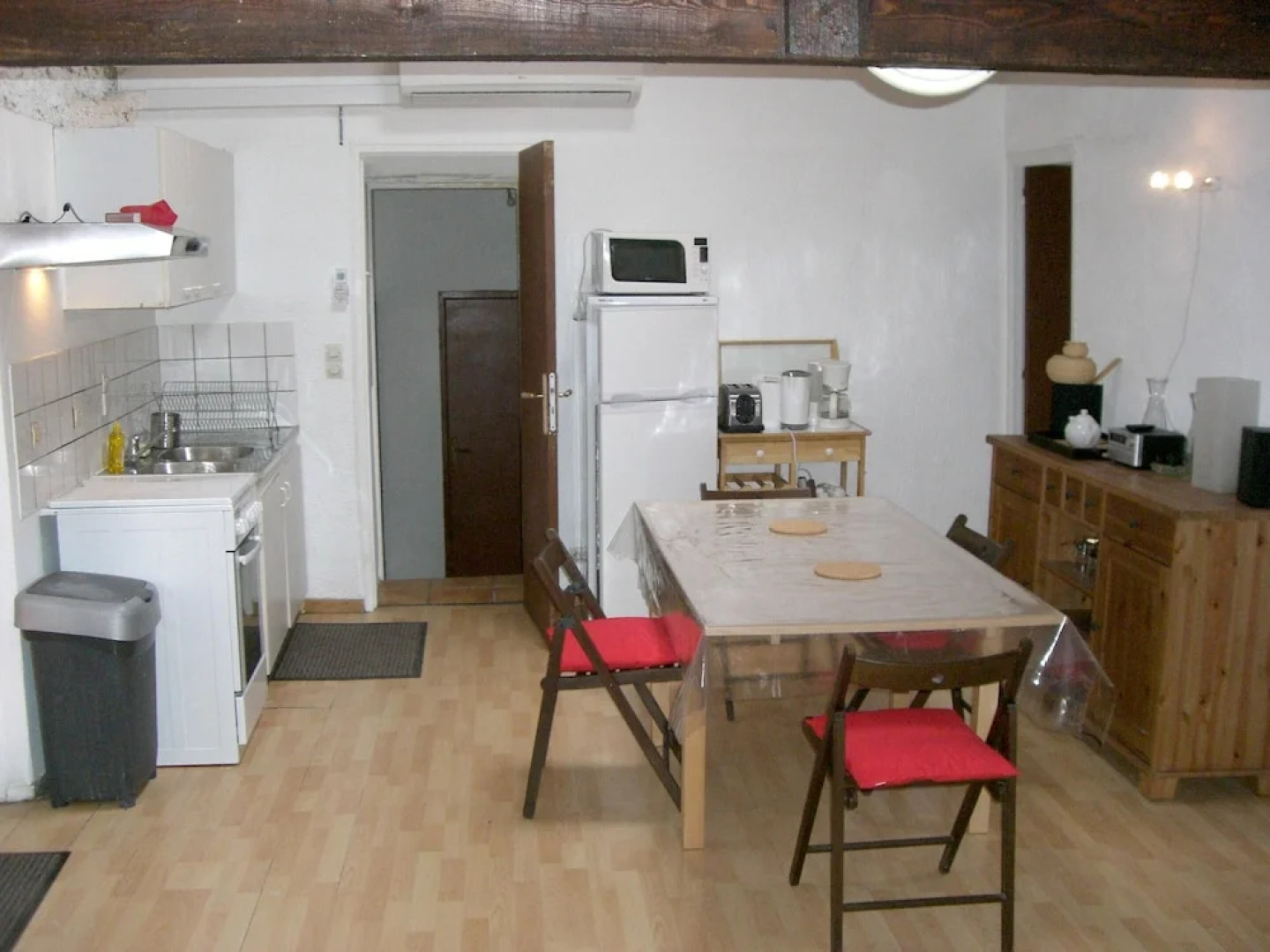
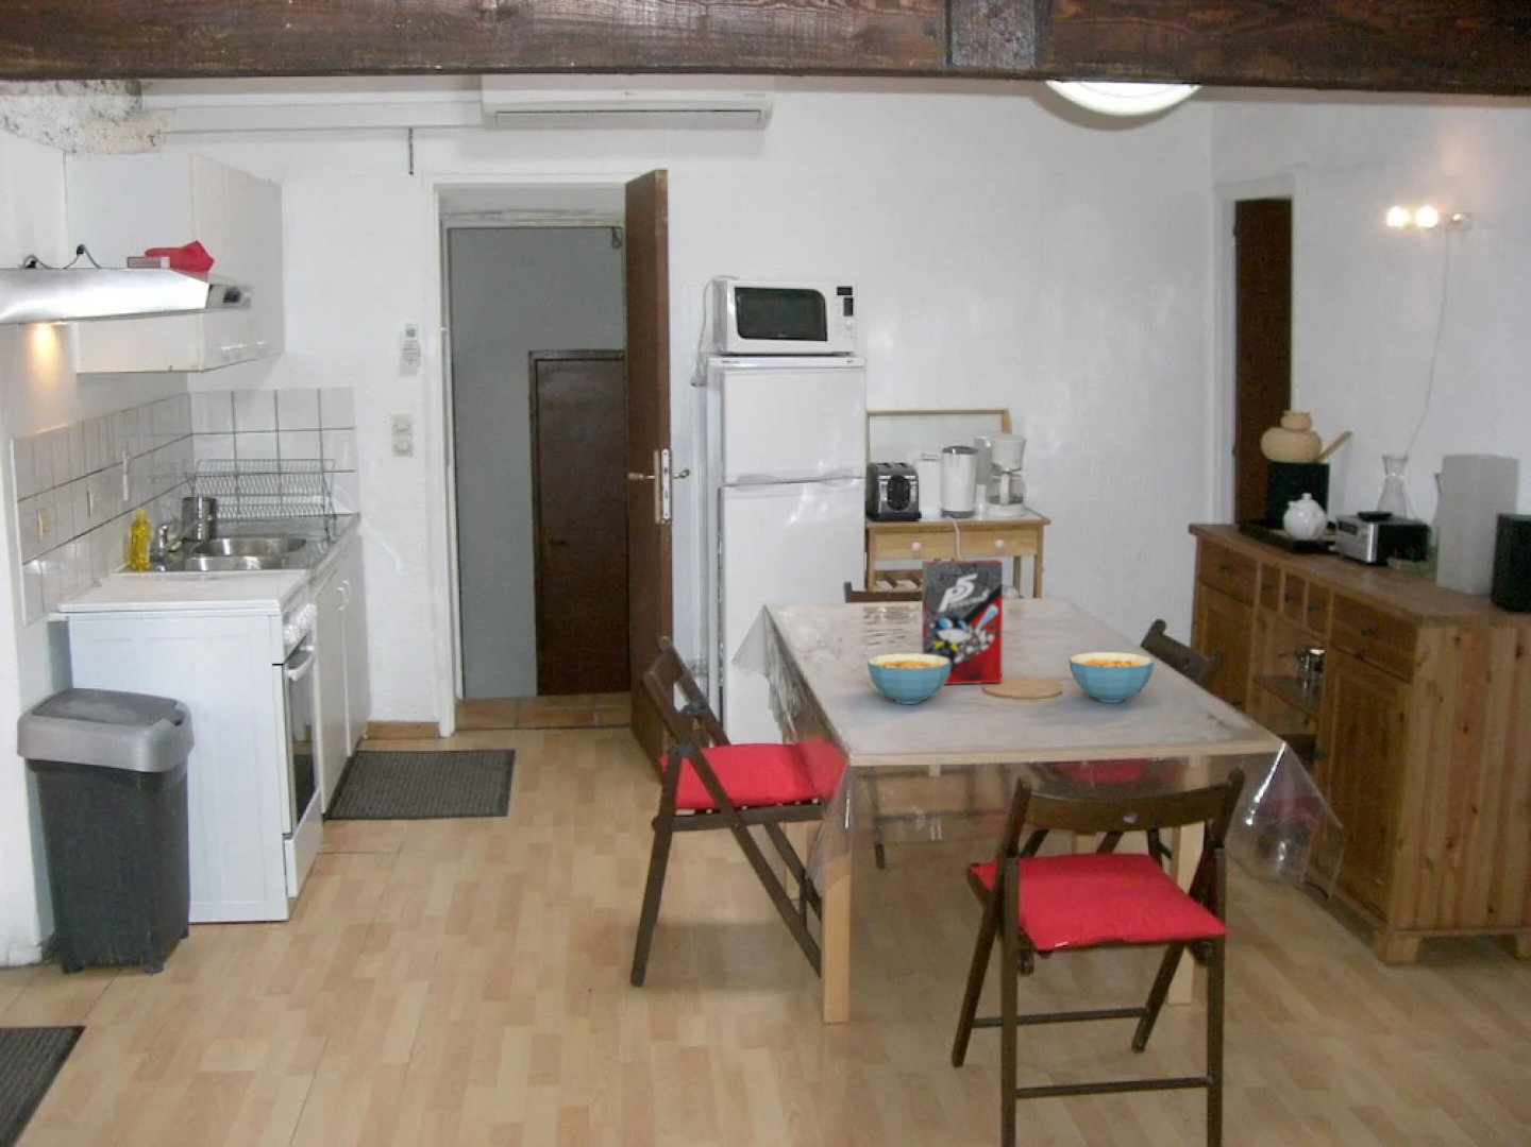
+ cereal box (961, 622)
+ cereal bowl (1110, 680)
+ cereal bowl (908, 681)
